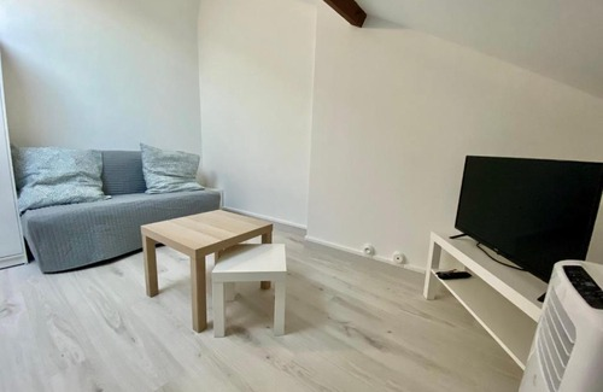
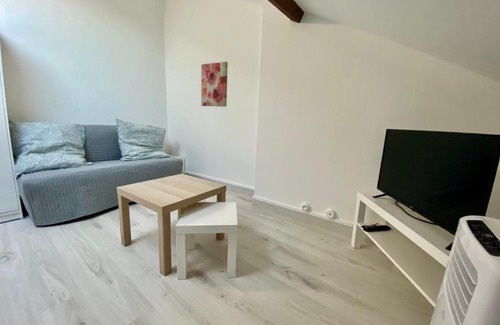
+ wall art (213, 85)
